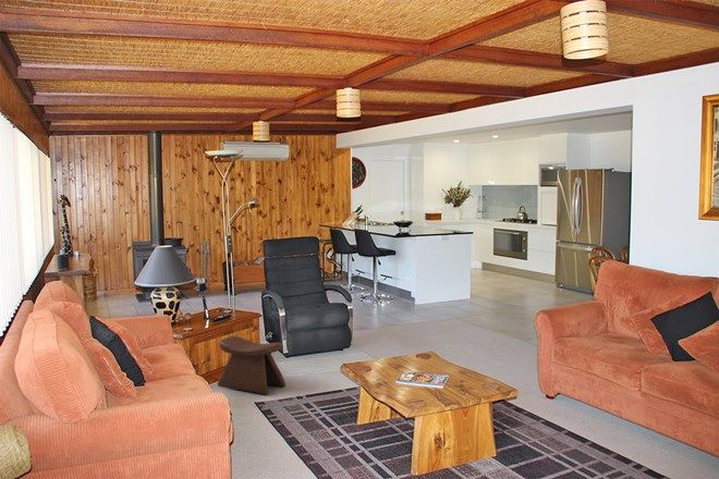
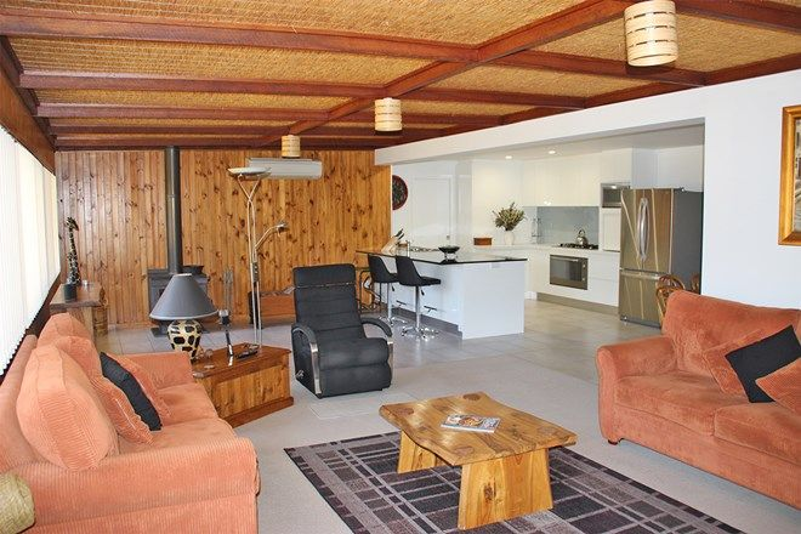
- stool (251, 364)
